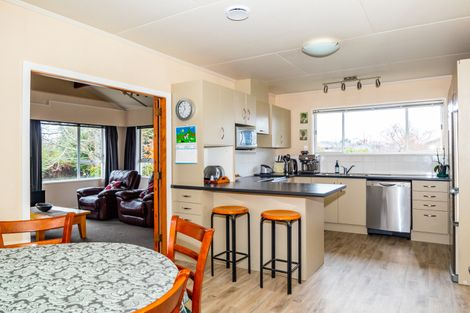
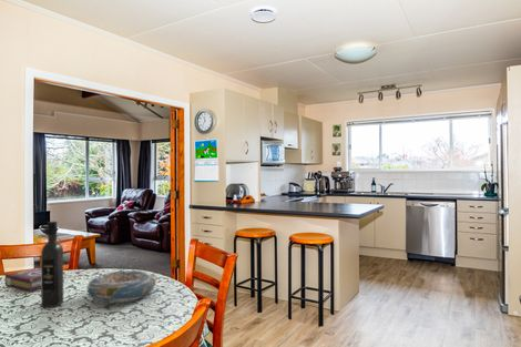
+ book (34, 277)
+ wine bottle (52, 263)
+ decorative bowl (122, 285)
